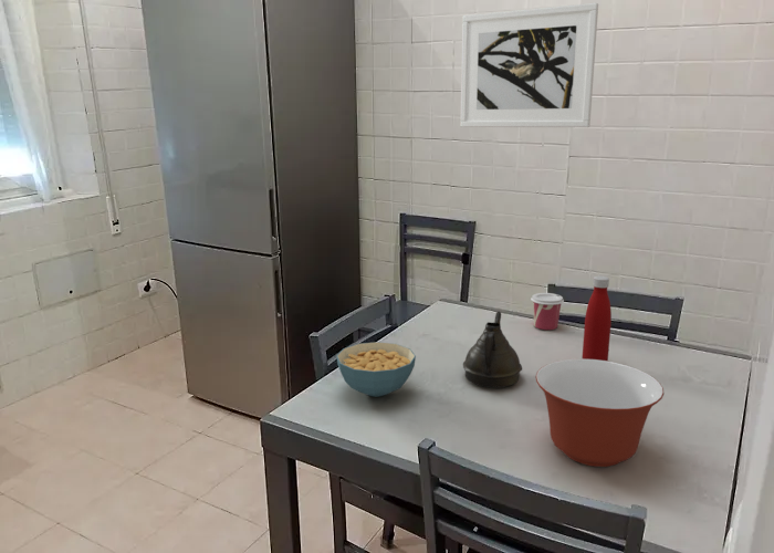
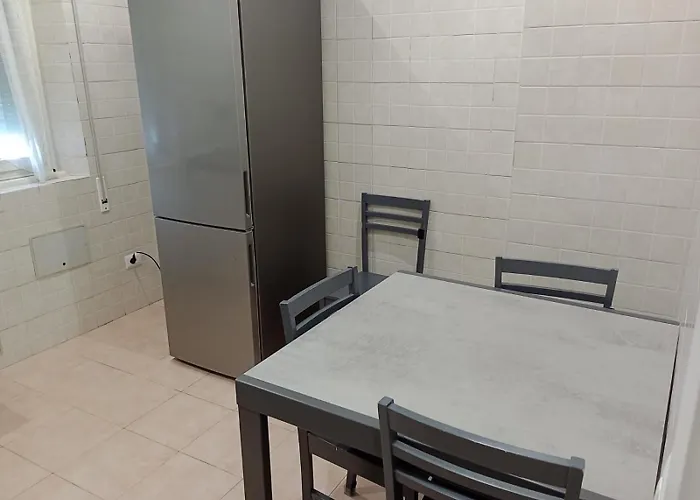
- teapot (494, 346)
- cereal bowl (376, 374)
- bottle (597, 322)
- mixing bowl (595, 416)
- cup (546, 311)
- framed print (524, 70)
